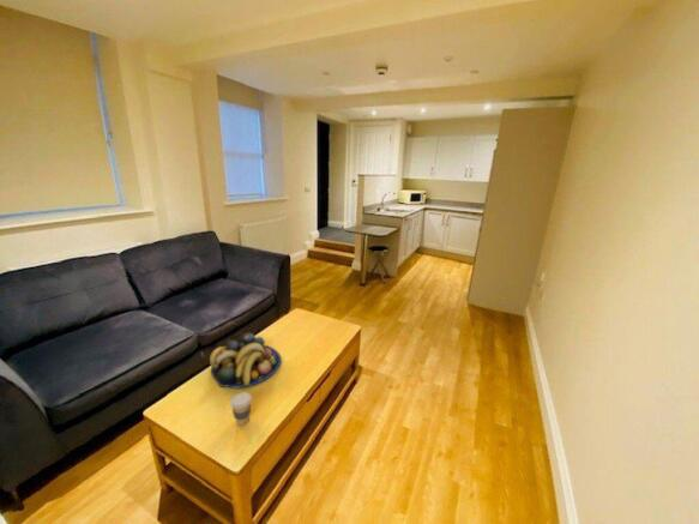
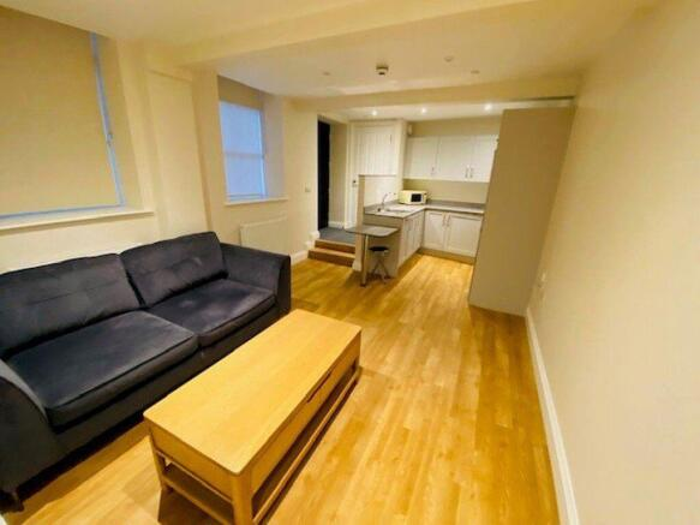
- coffee cup (241, 409)
- fruit bowl (246, 354)
